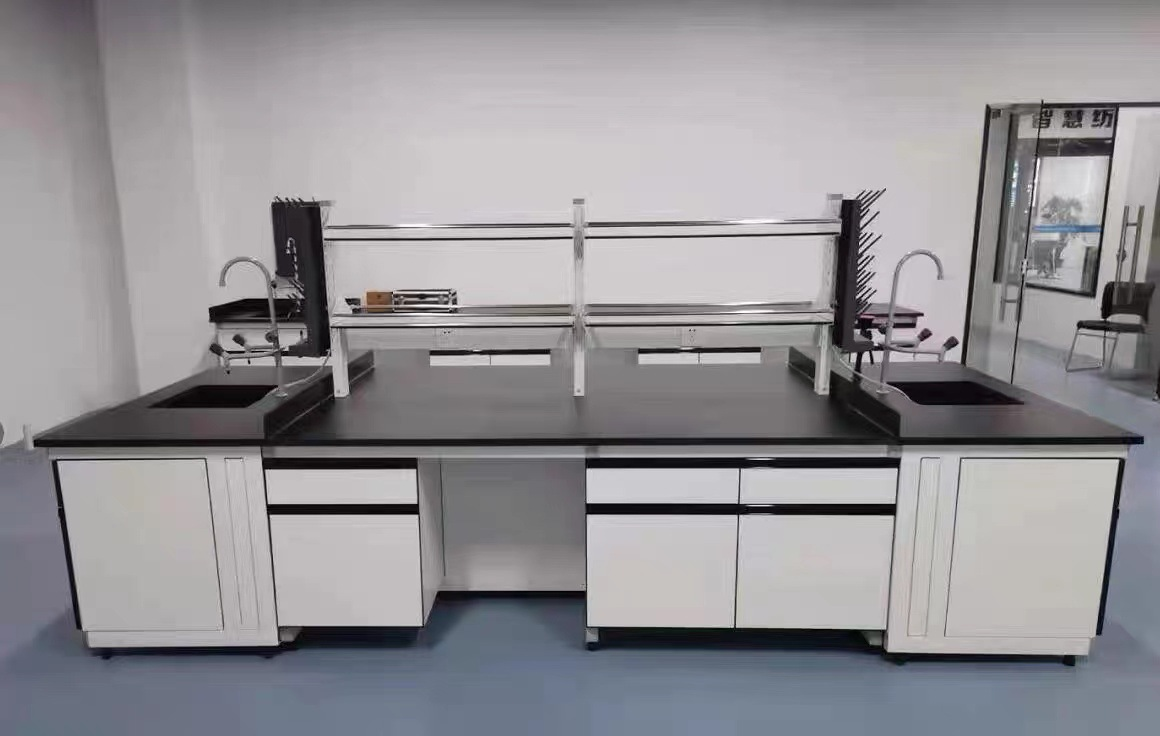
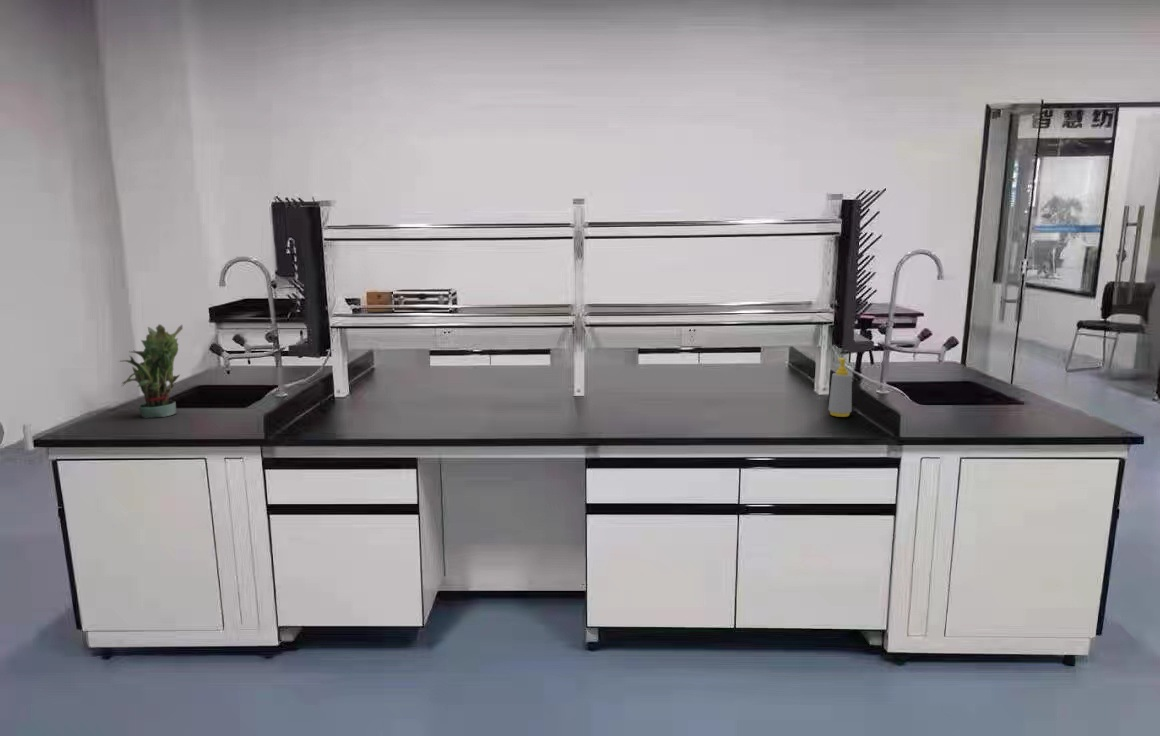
+ soap bottle (841, 386)
+ potted plant (154, 369)
